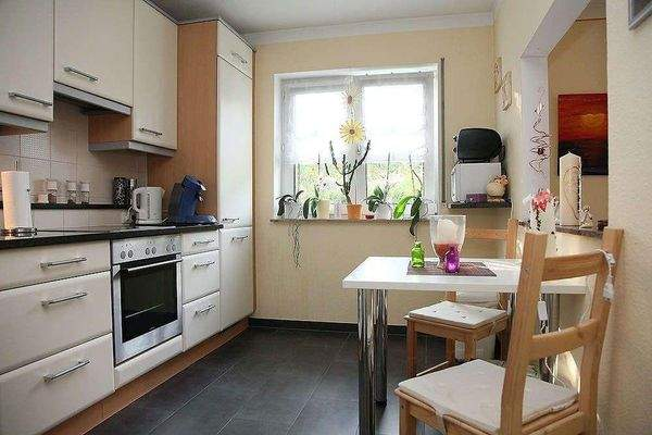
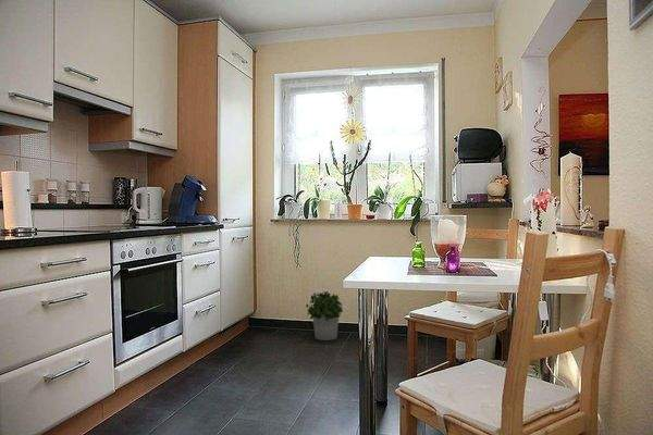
+ potted plant (323, 314)
